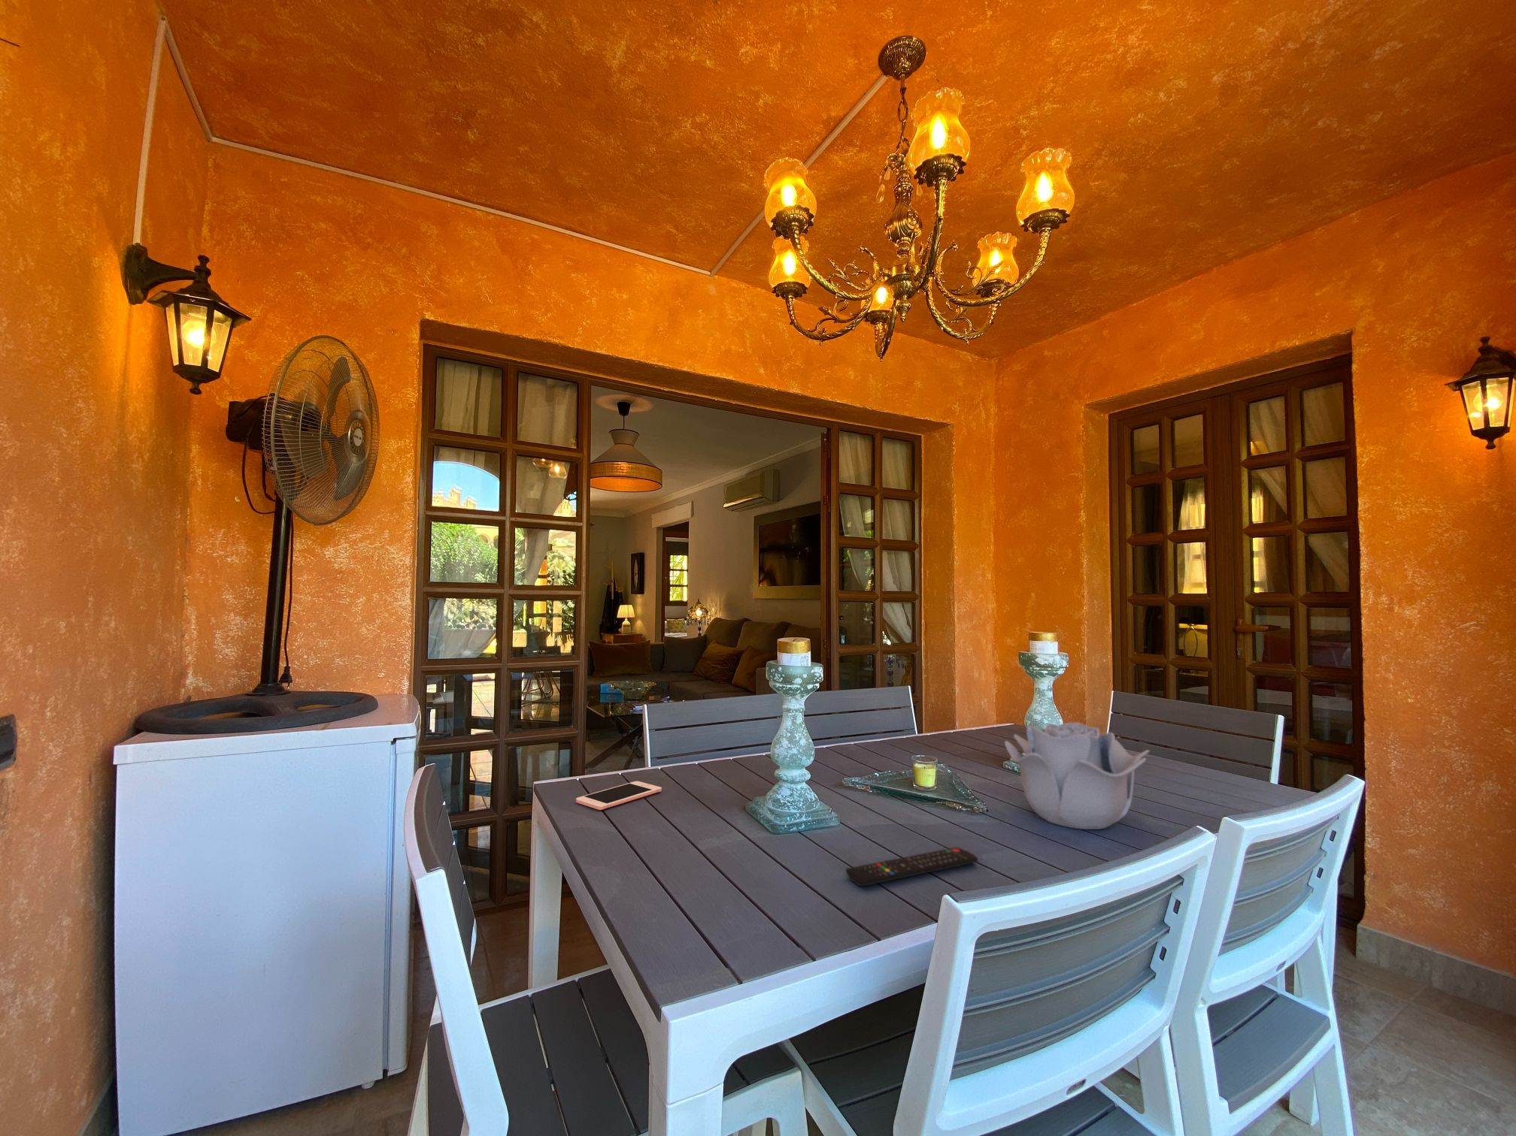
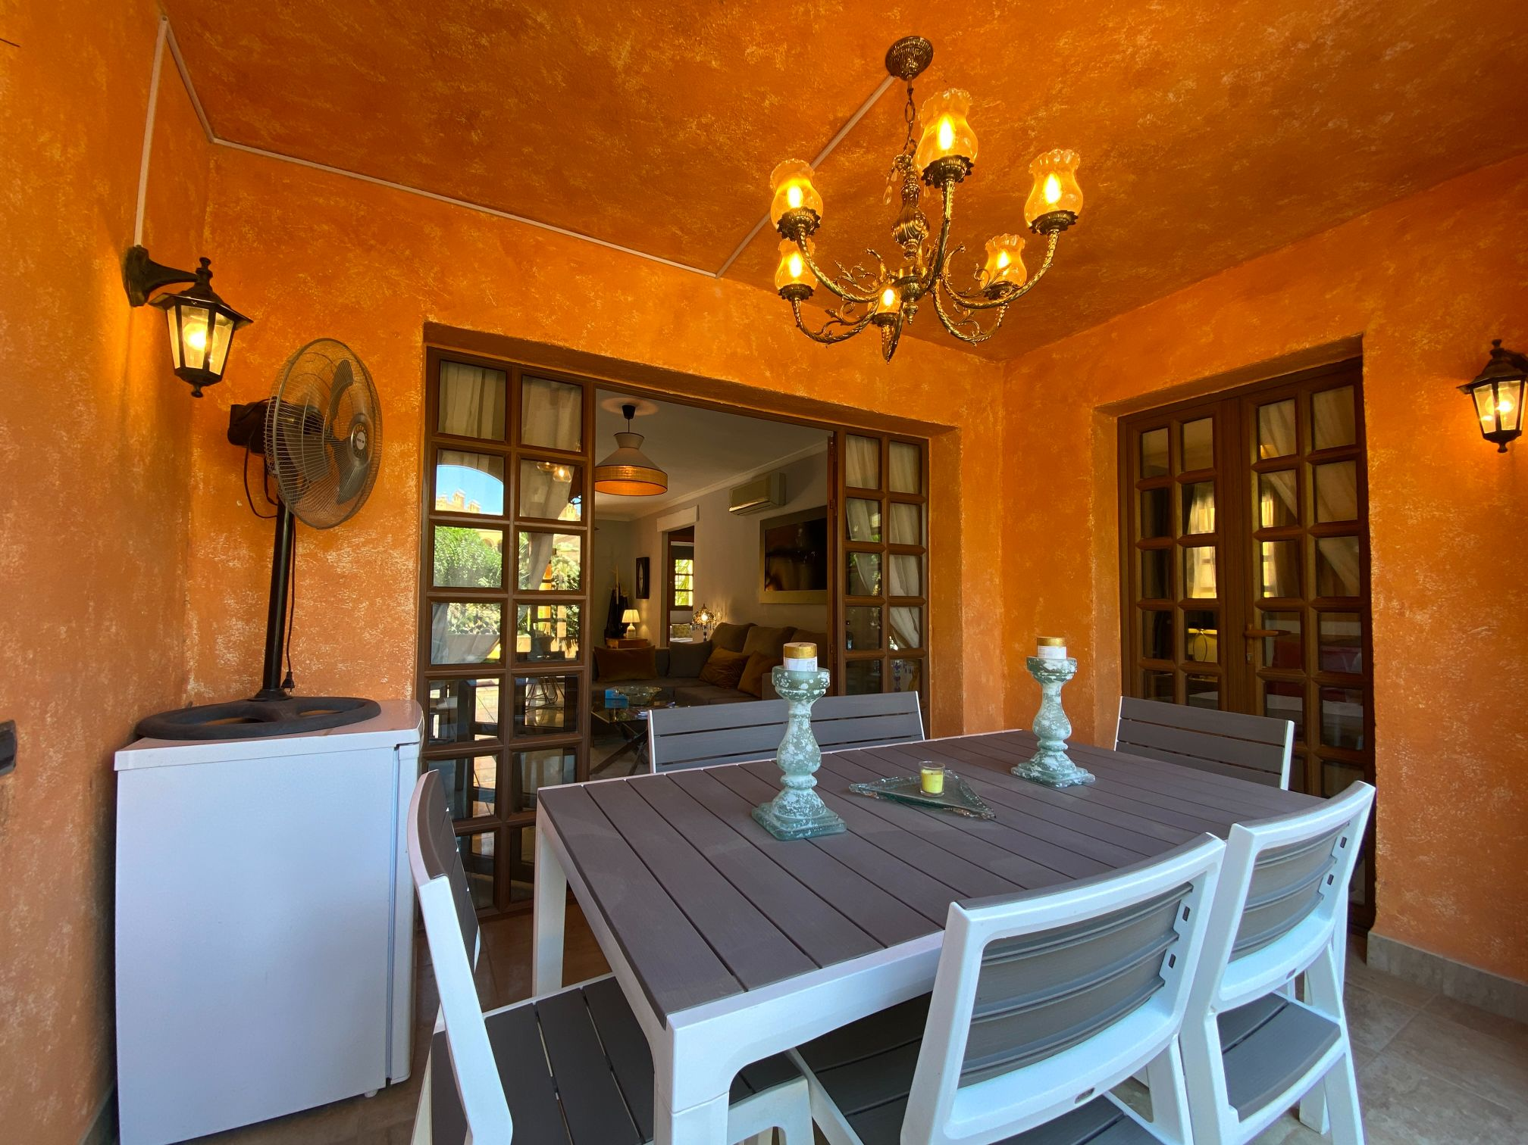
- remote control (914, 866)
- decorative bowl (1076, 773)
- cell phone (620, 795)
